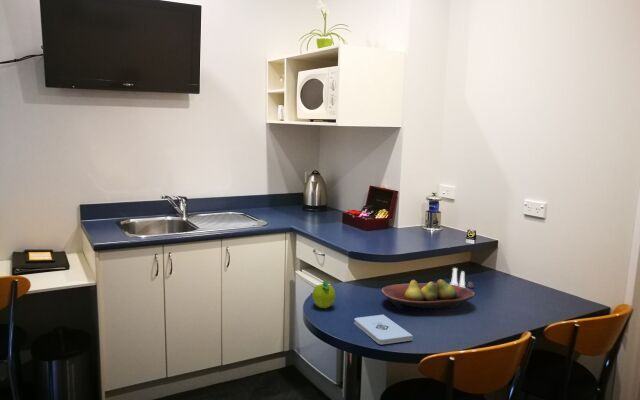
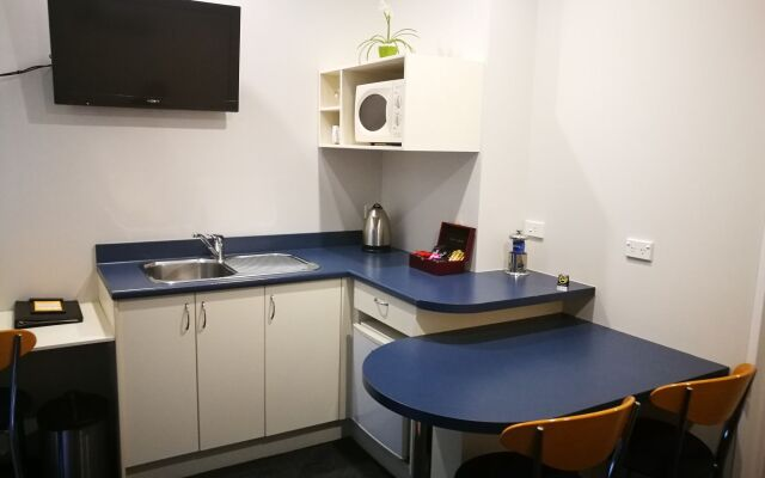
- notepad (381, 328)
- salt and pepper shaker set (460, 277)
- fruit bowl (427, 292)
- fruit (323, 295)
